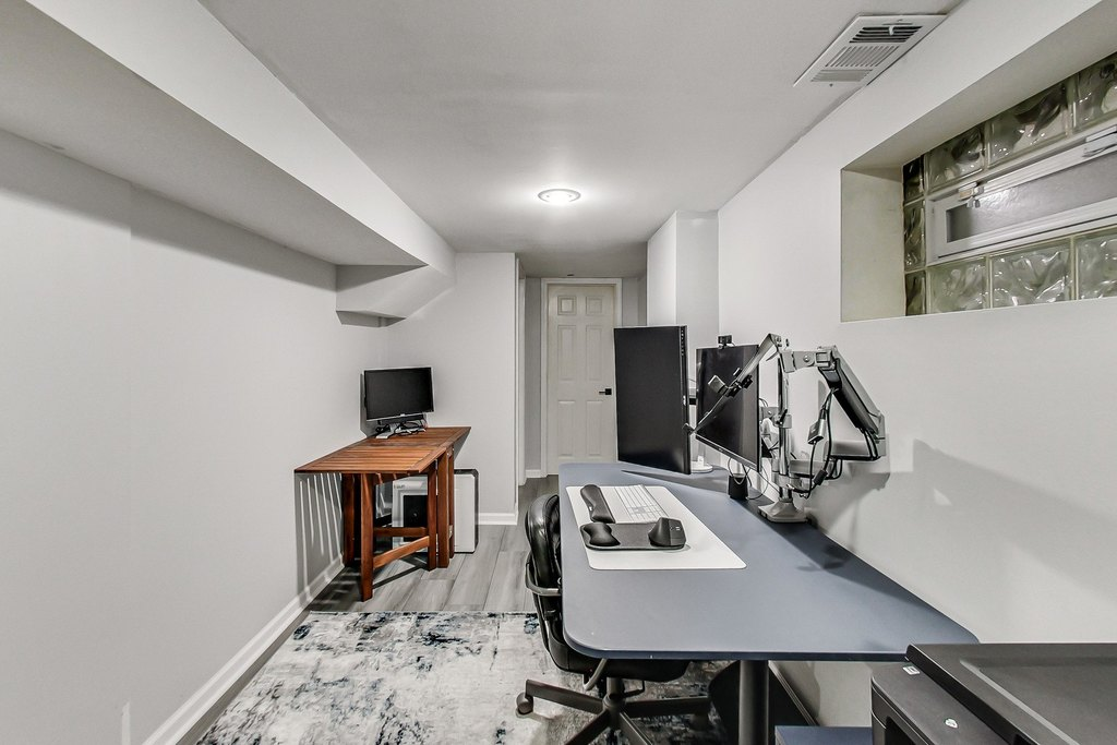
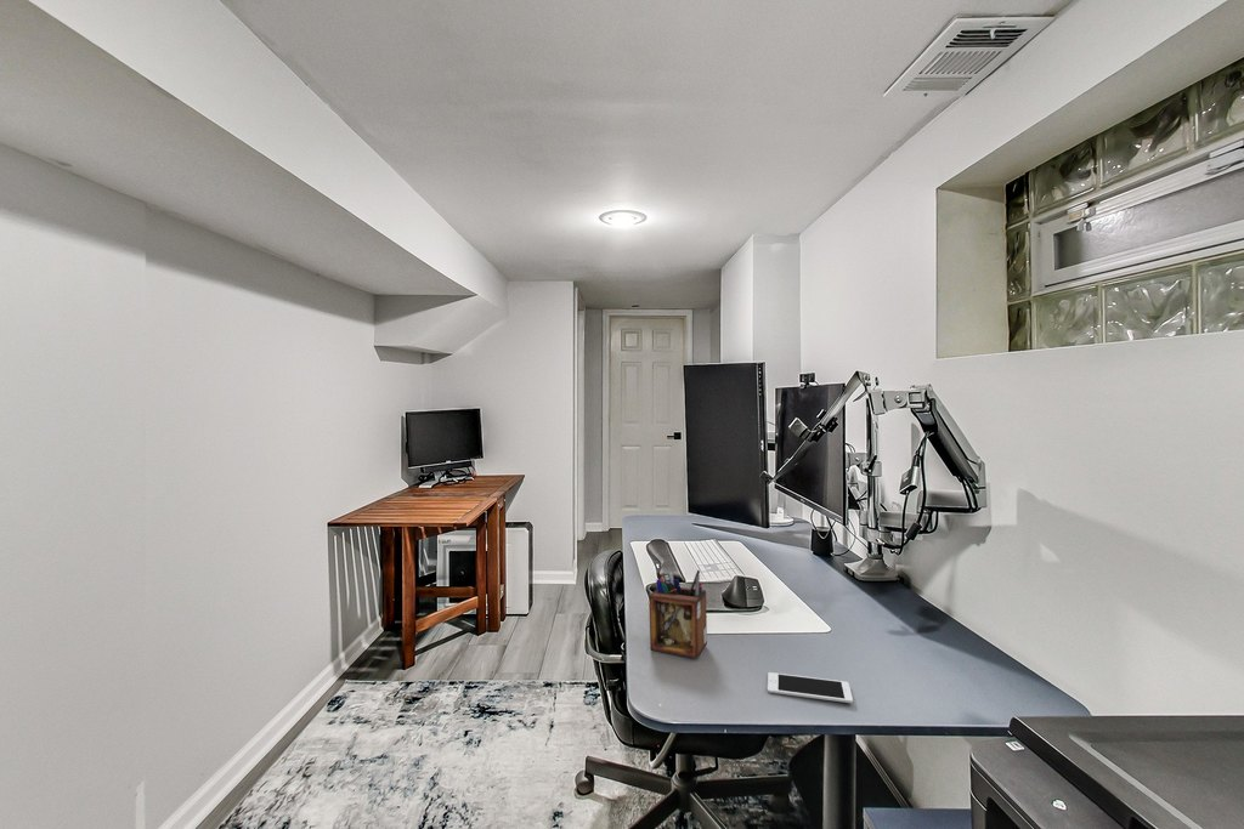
+ cell phone (808, 687)
+ desk organizer (678, 609)
